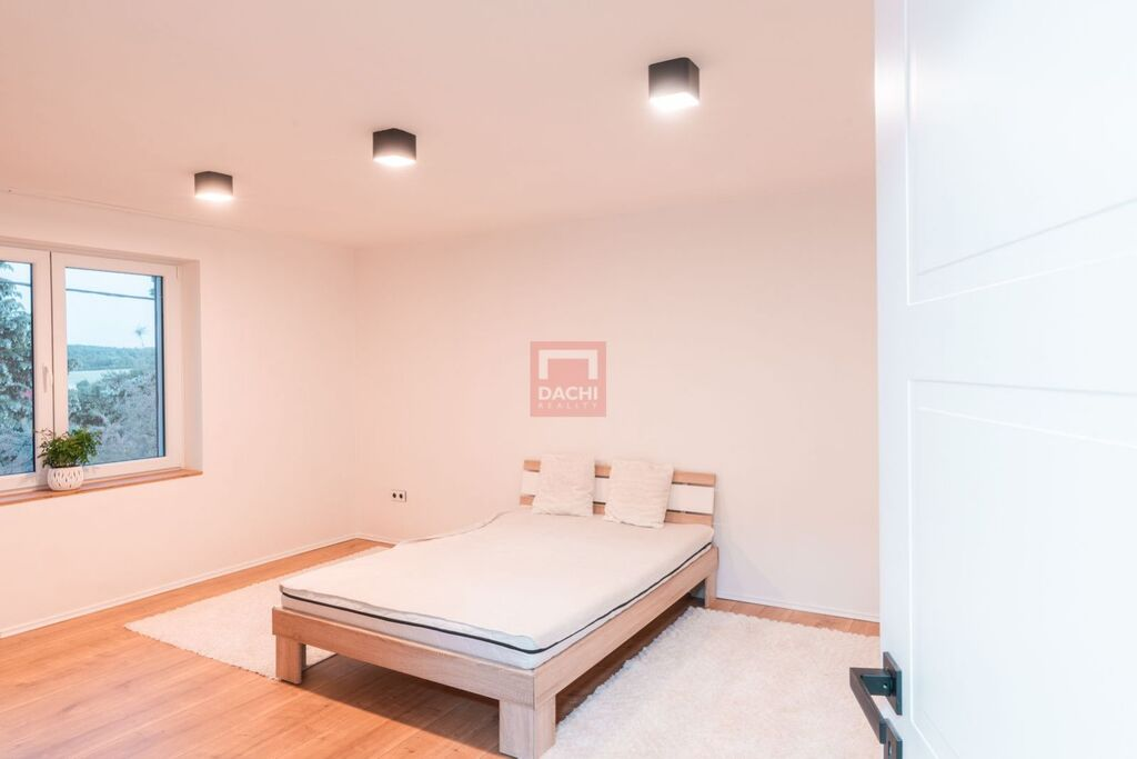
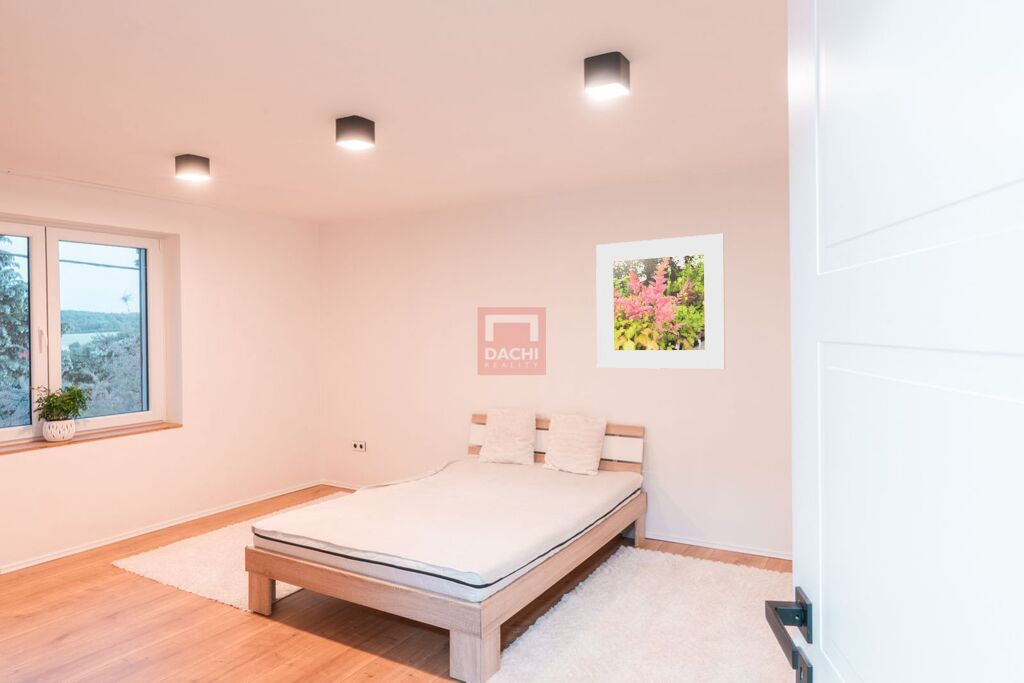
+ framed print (657, 304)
